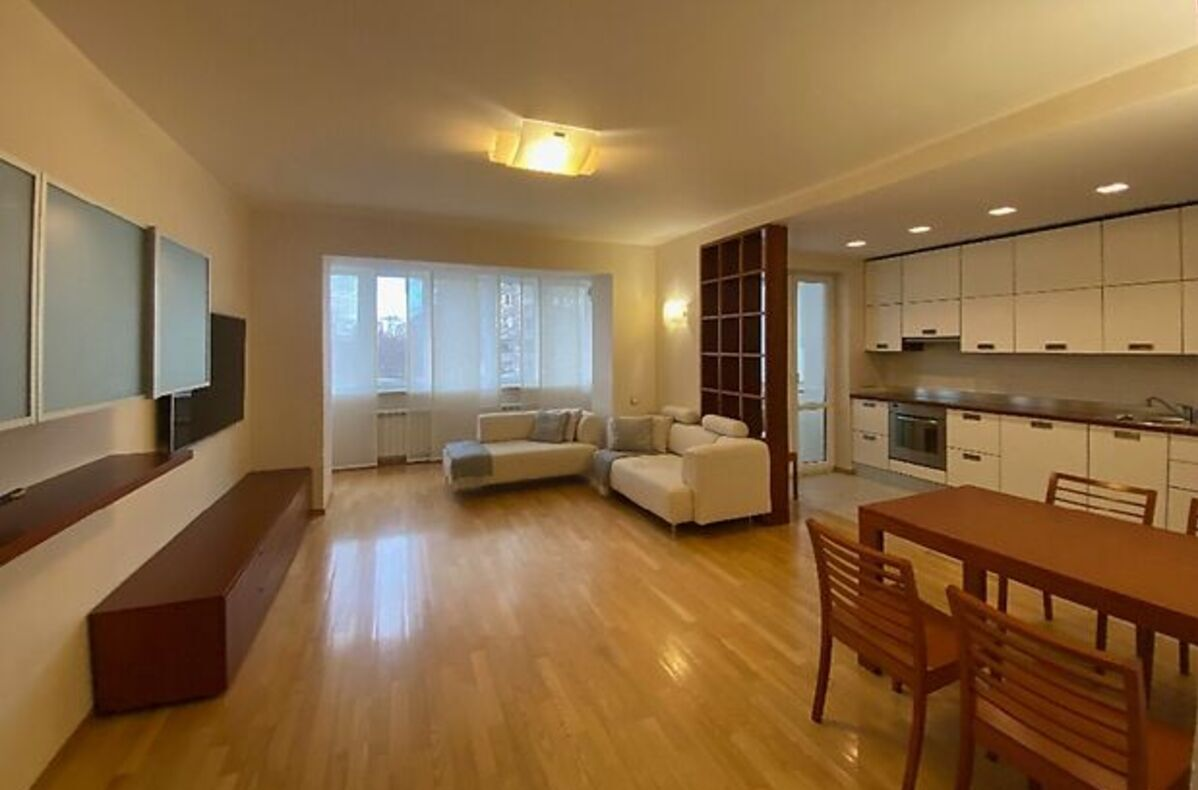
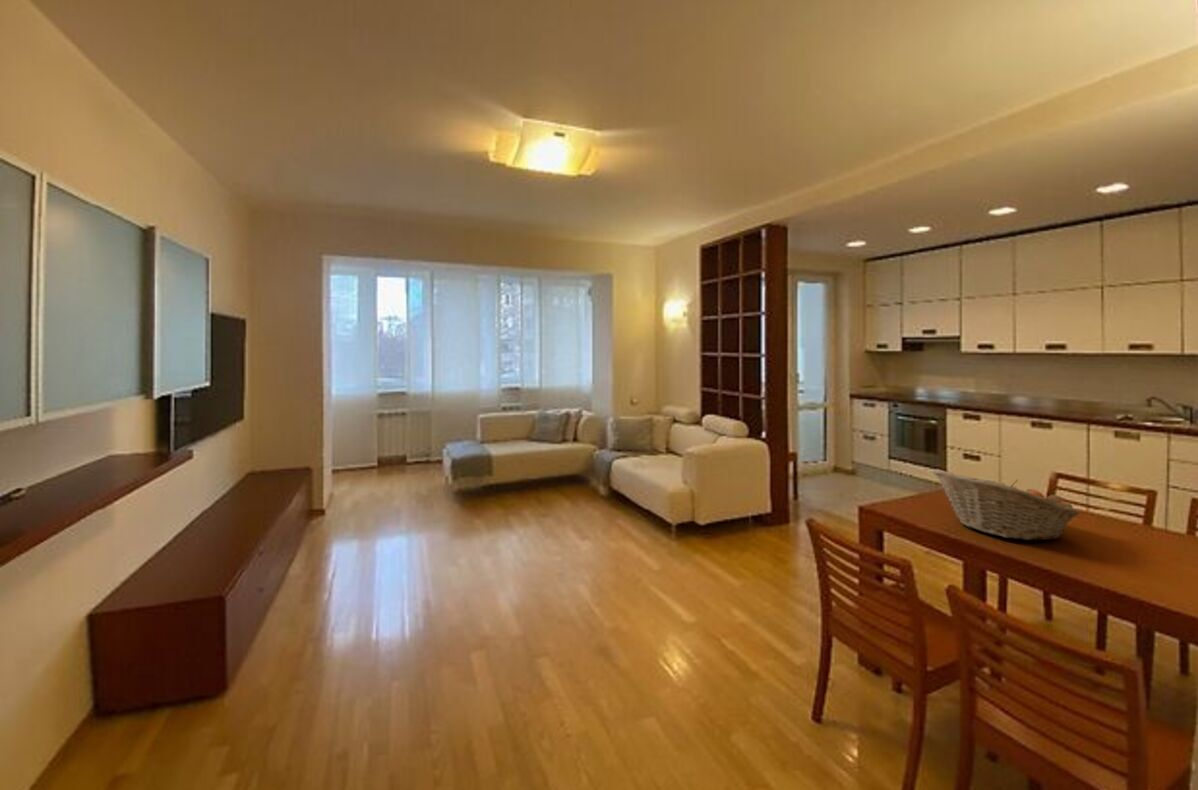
+ fruit basket (1000, 500)
